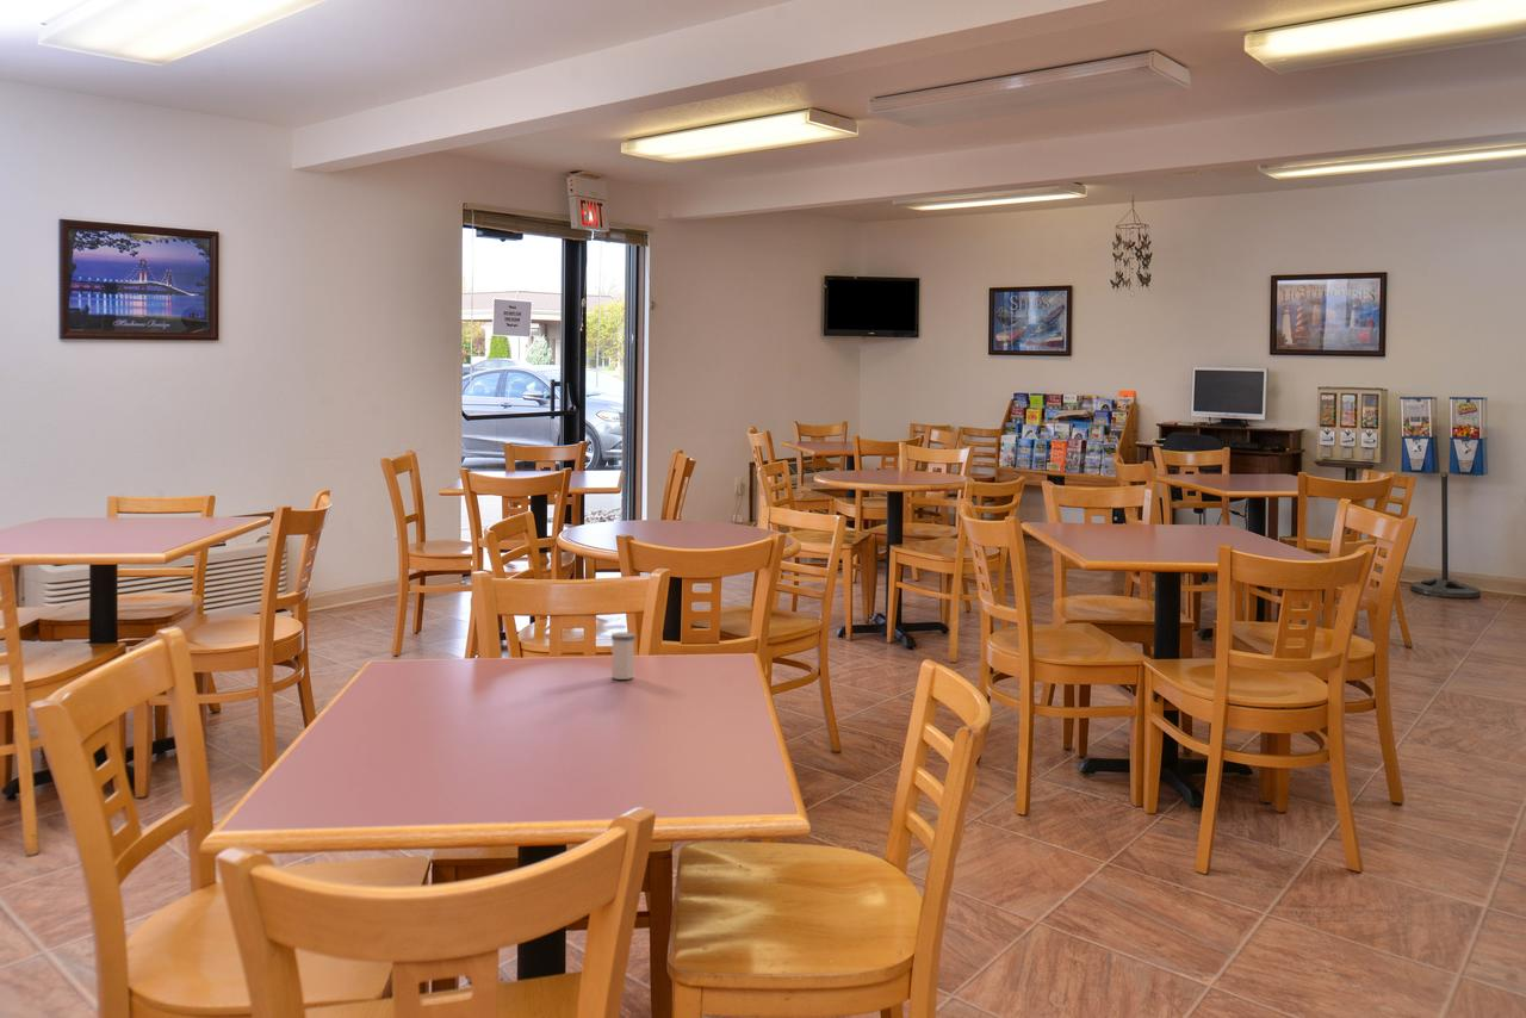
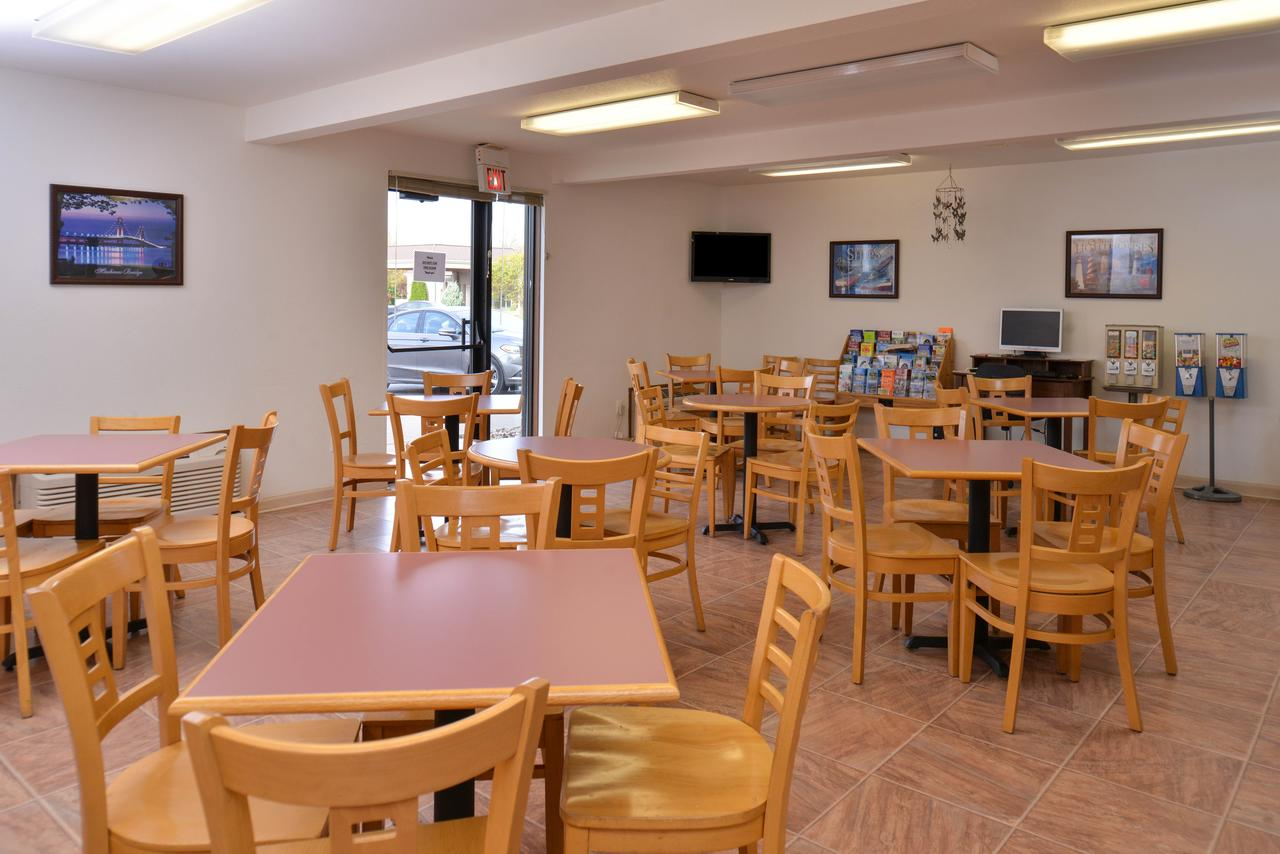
- salt shaker (622, 656)
